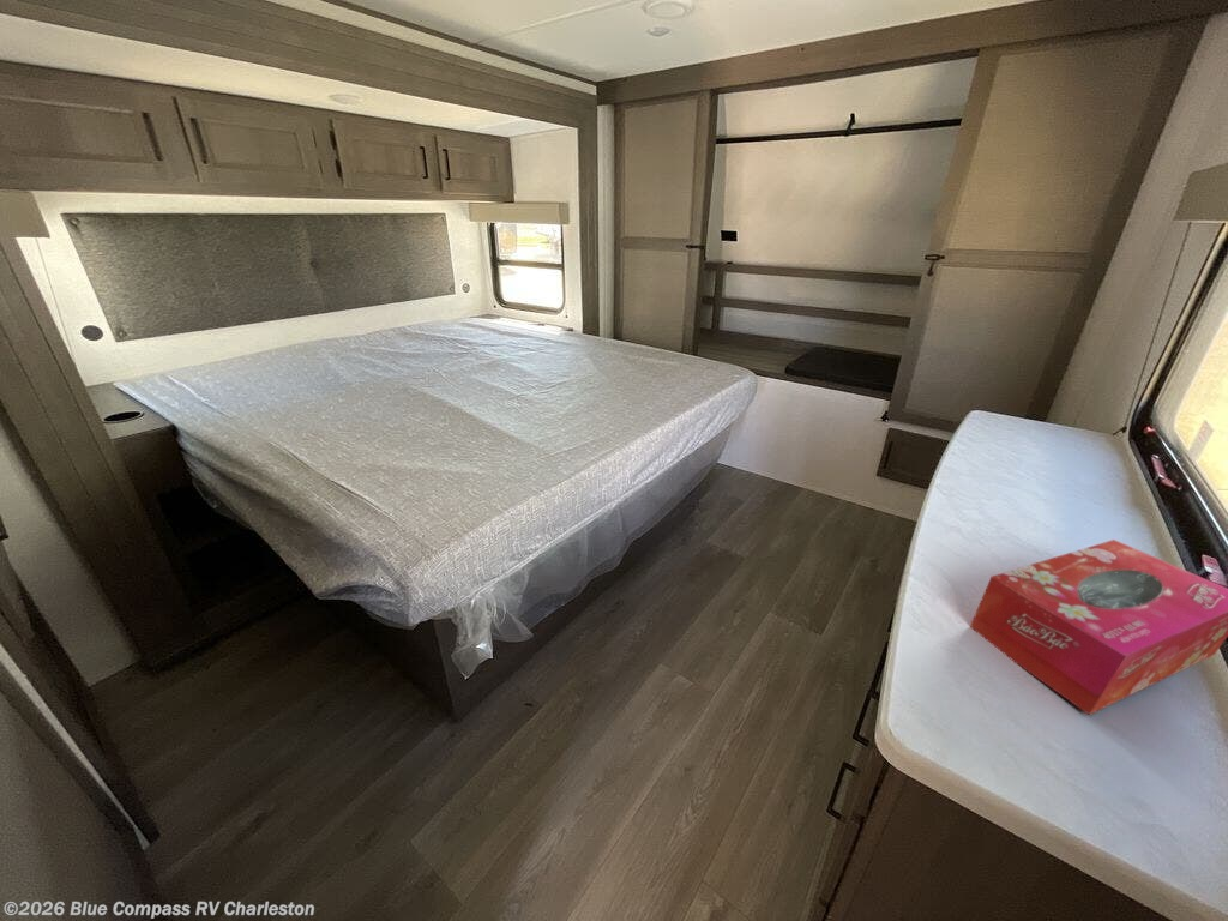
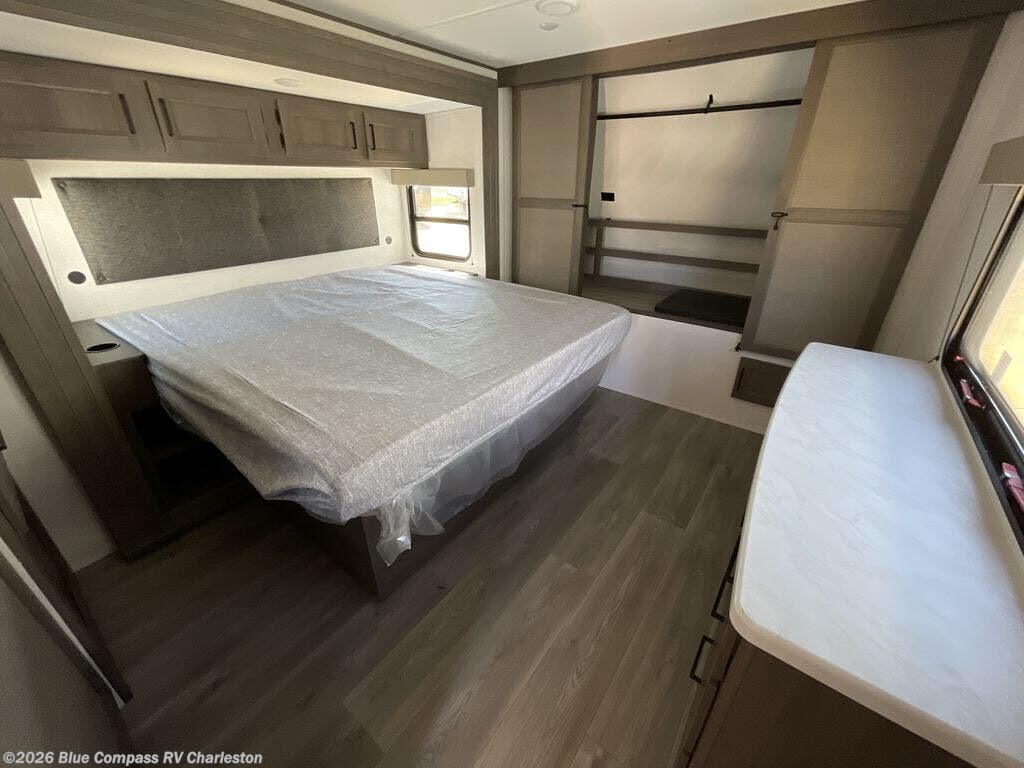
- tissue box (1102, 615)
